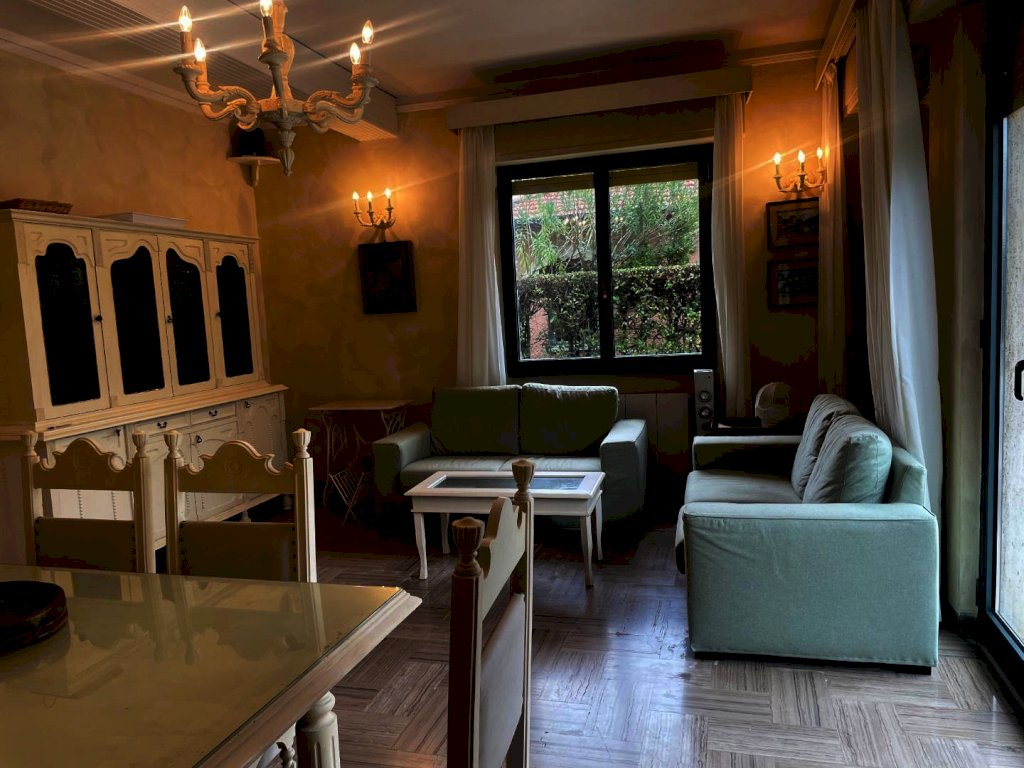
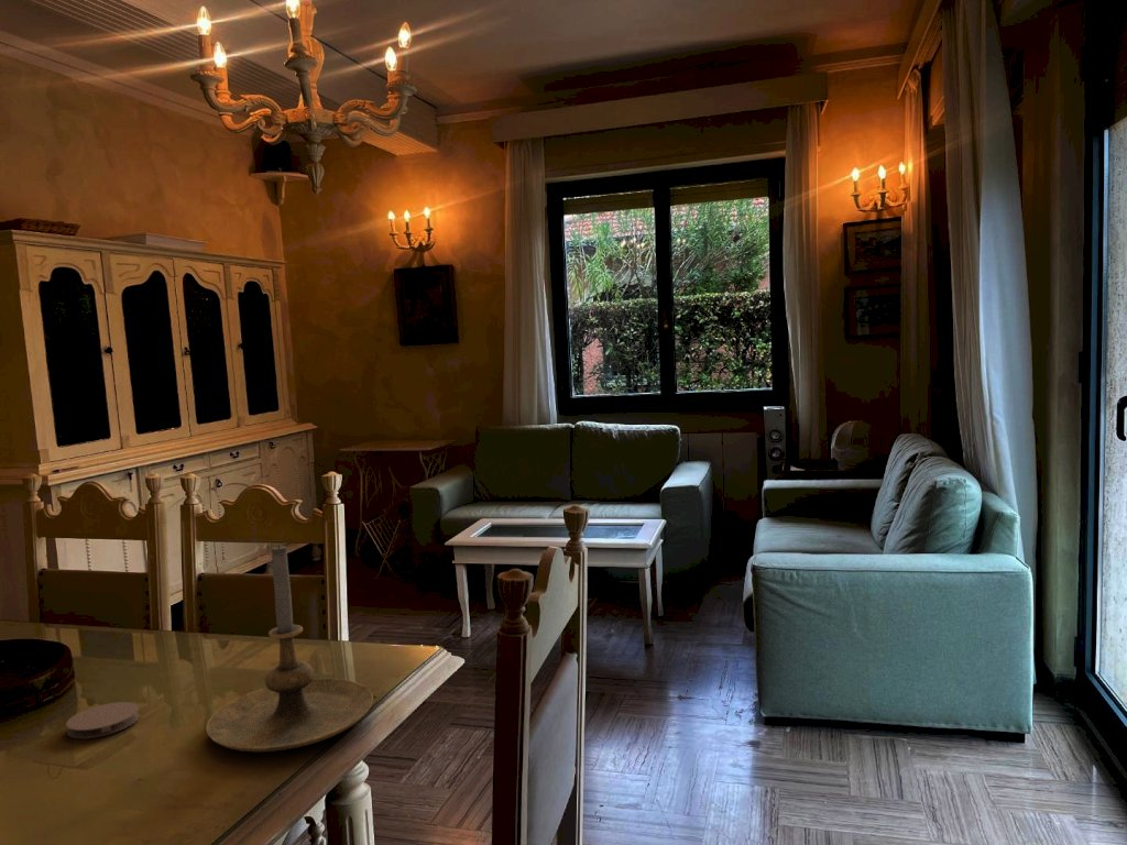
+ coaster (103, 720)
+ candle holder (285, 633)
